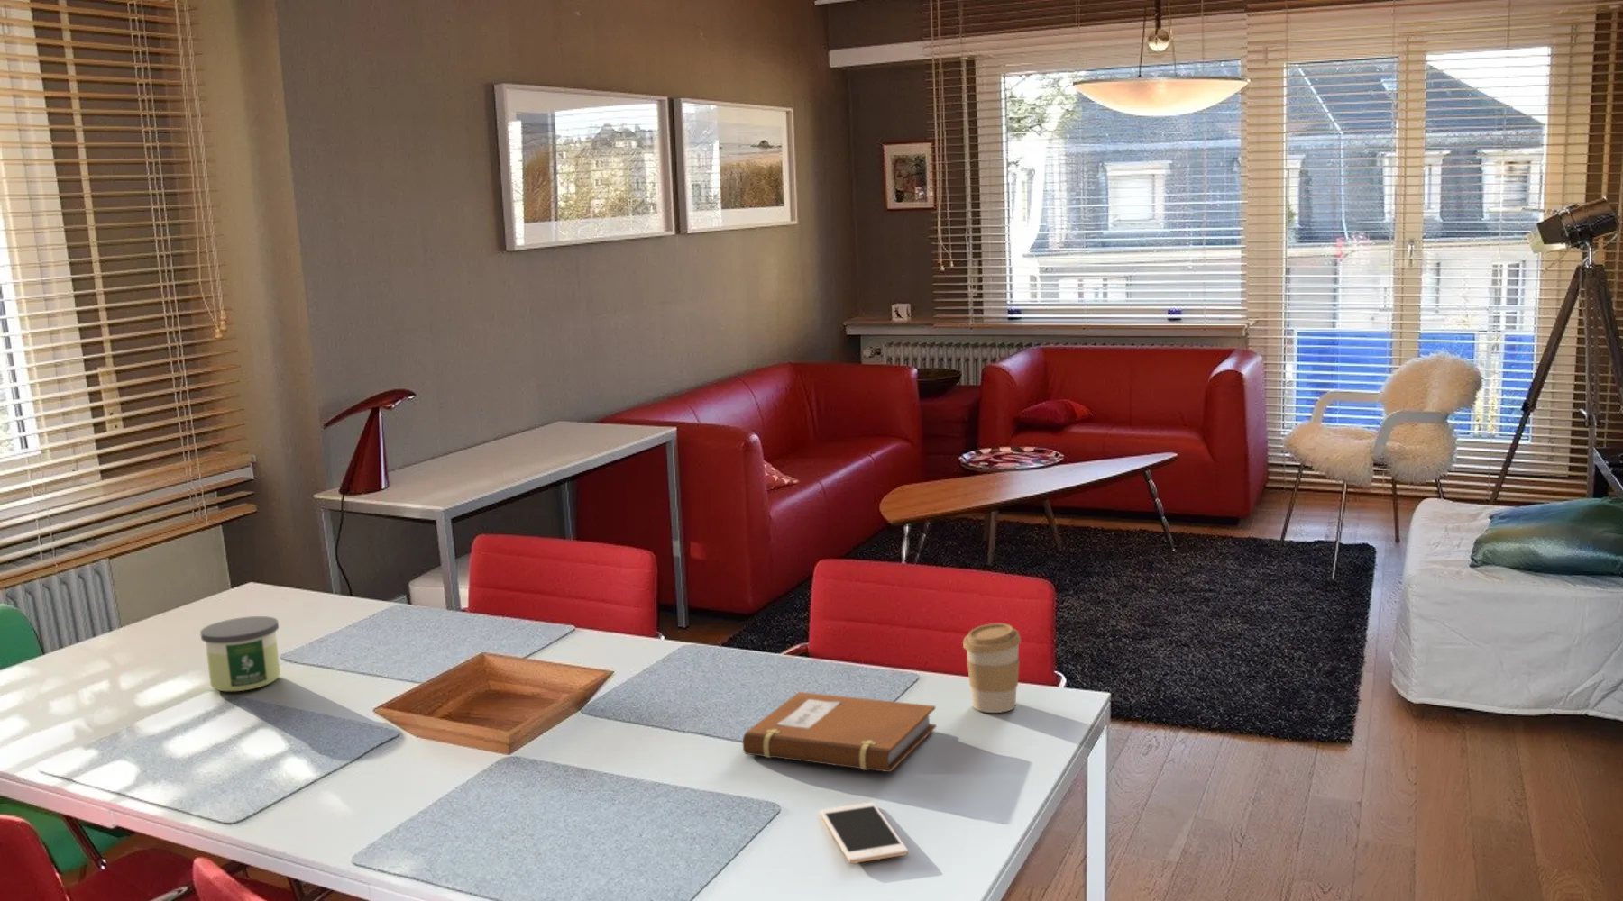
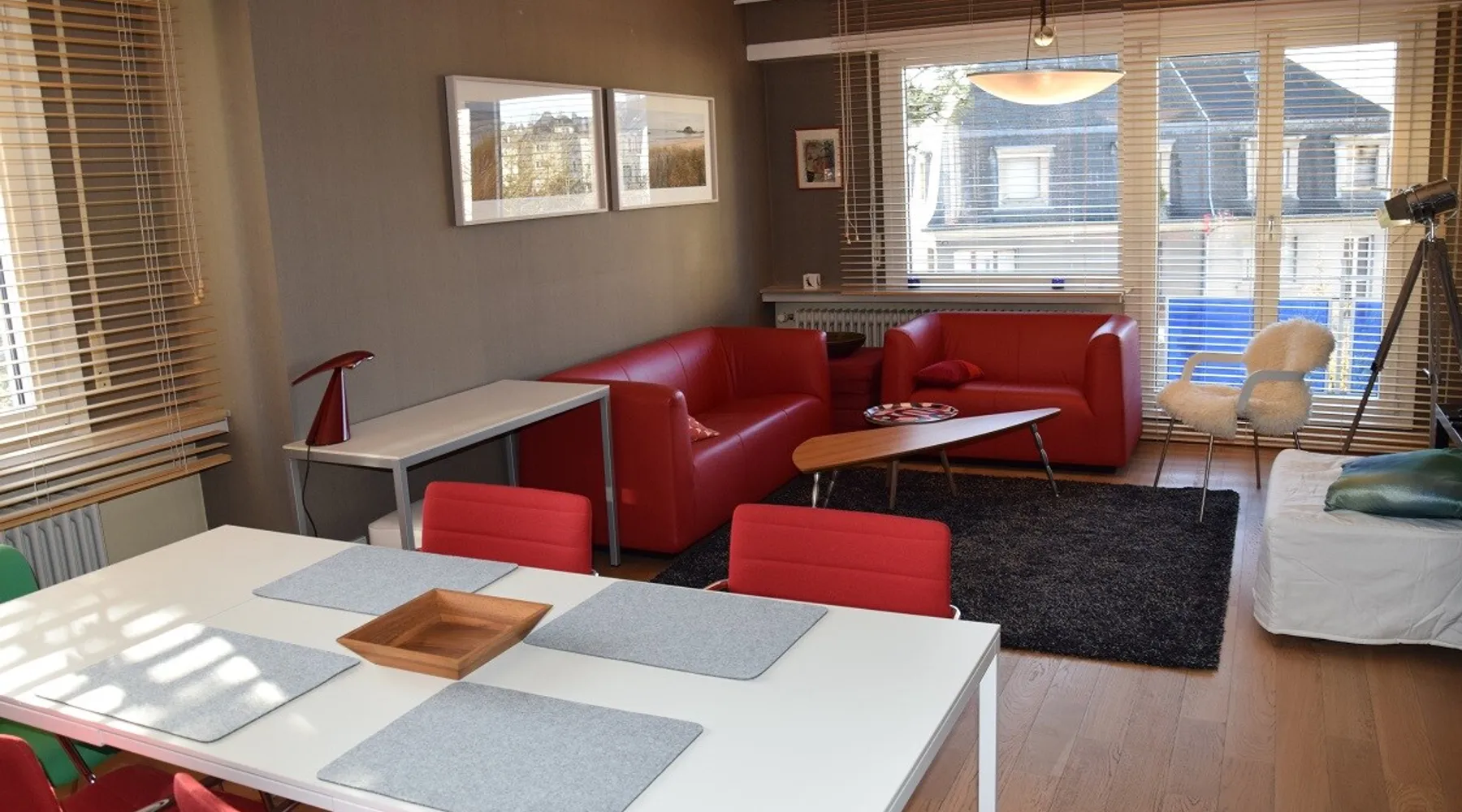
- notebook (837, 730)
- coffee cup (992, 667)
- cell phone (861, 831)
- candle (242, 655)
